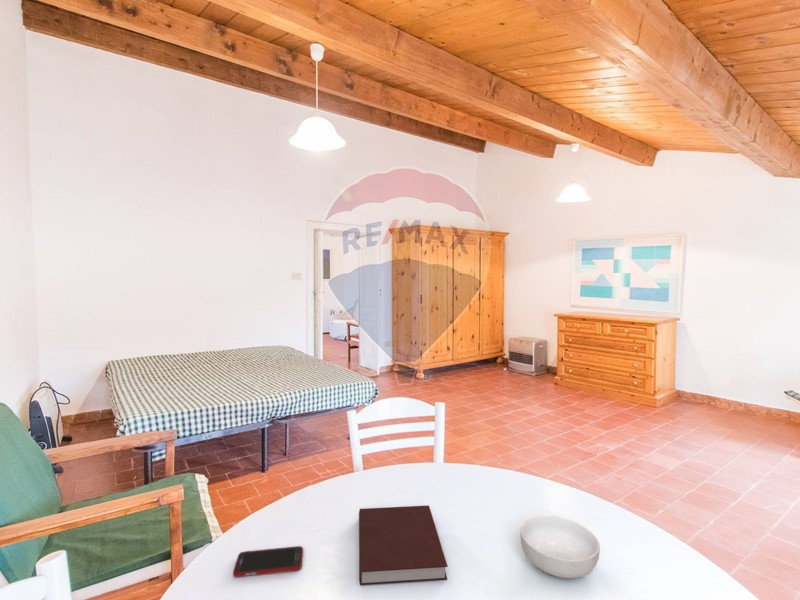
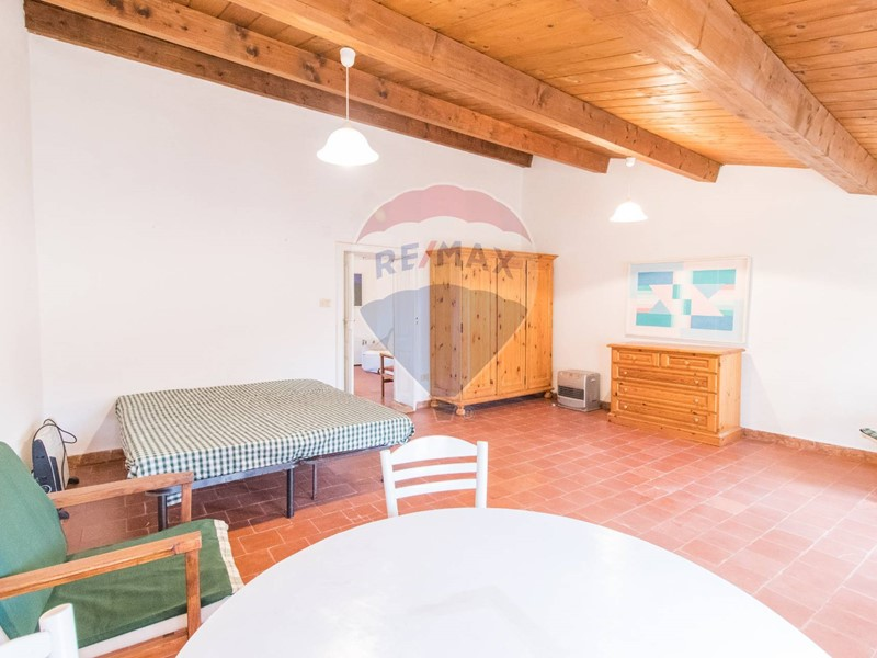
- notebook (398, 540)
- cell phone (269, 561)
- cereal bowl (558, 550)
